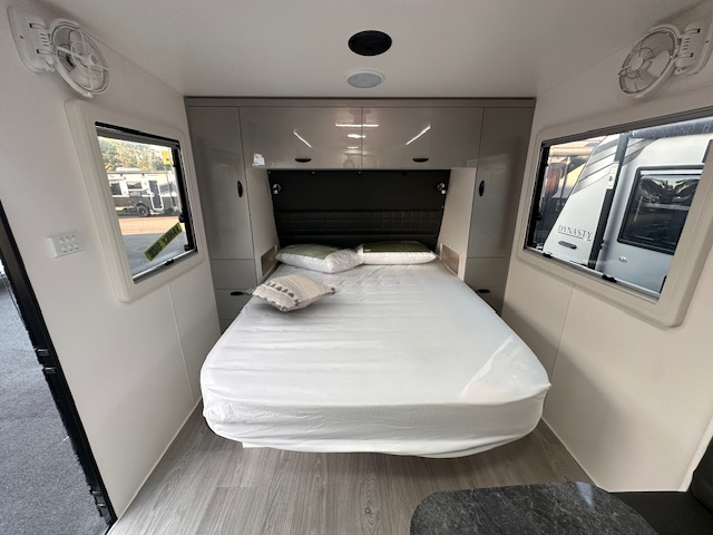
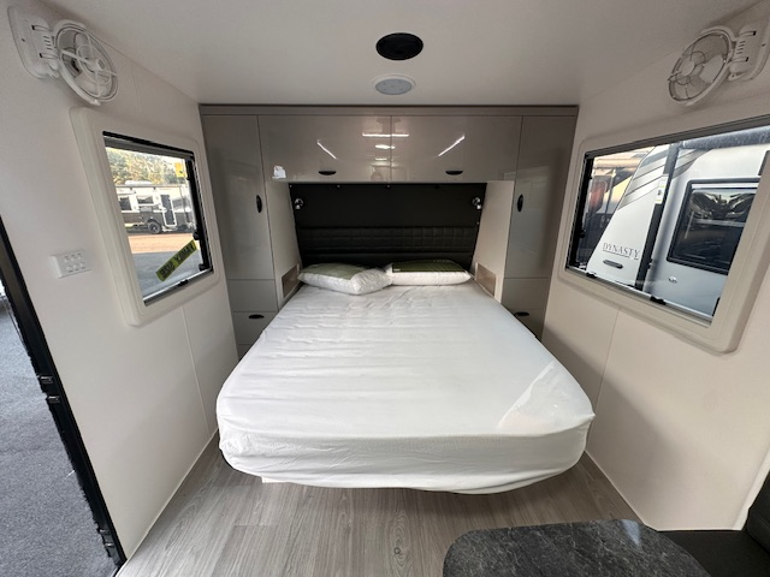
- decorative pillow (291, 291)
